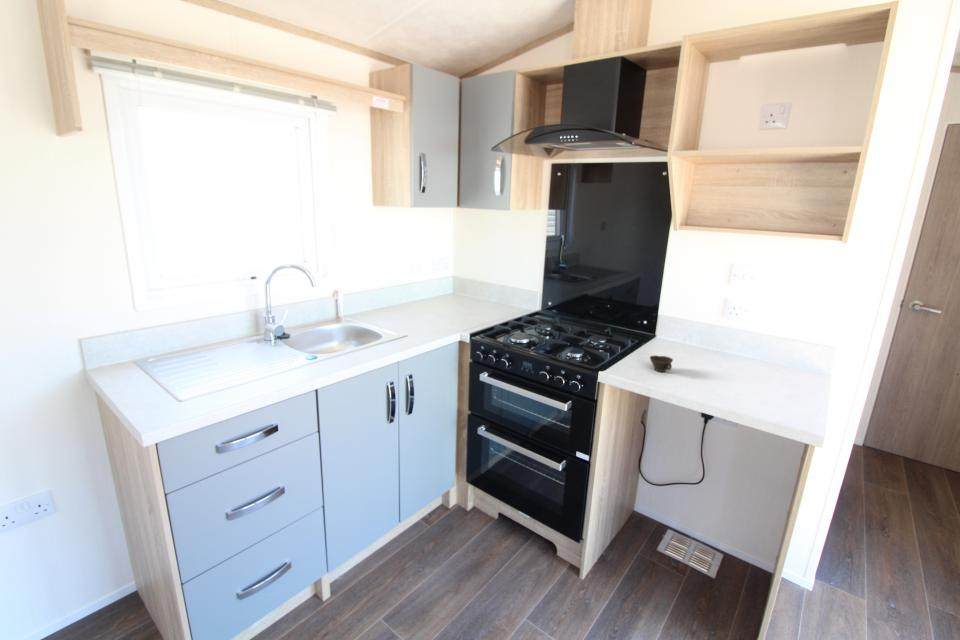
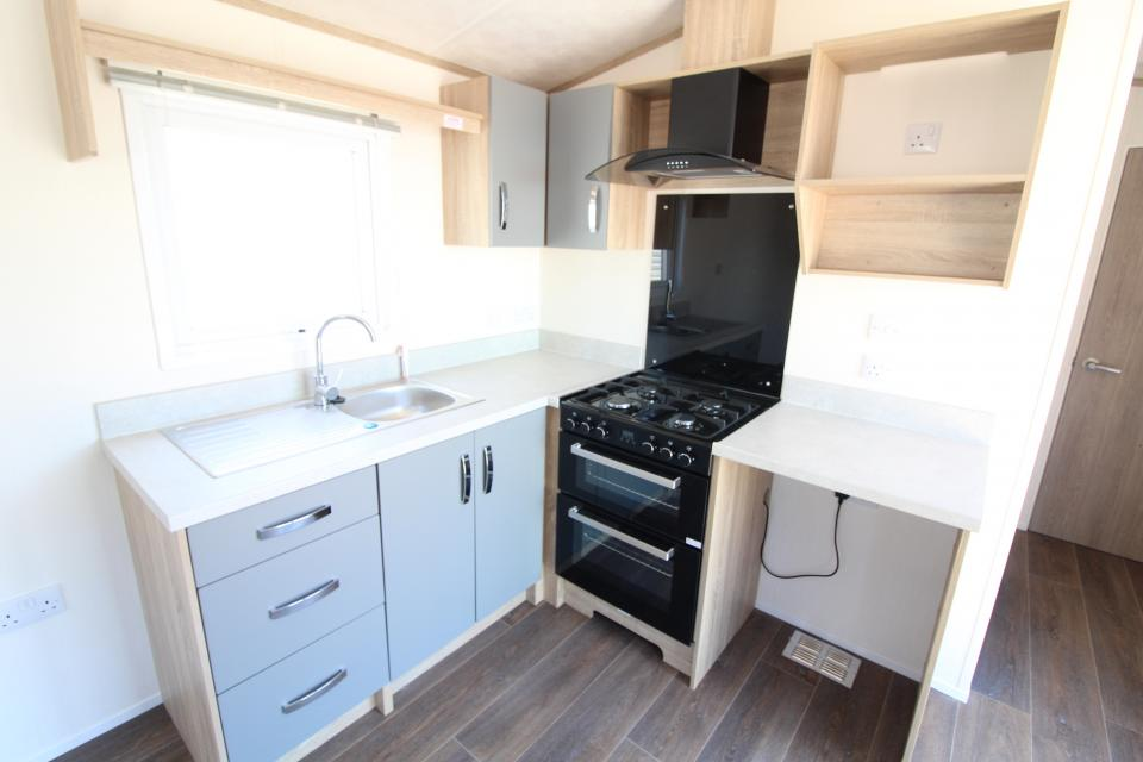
- cup (661, 364)
